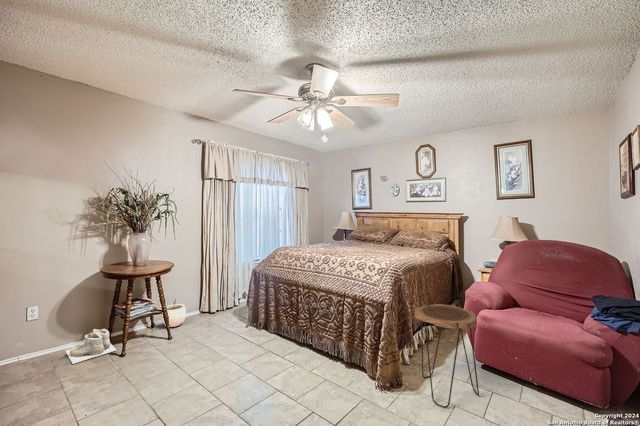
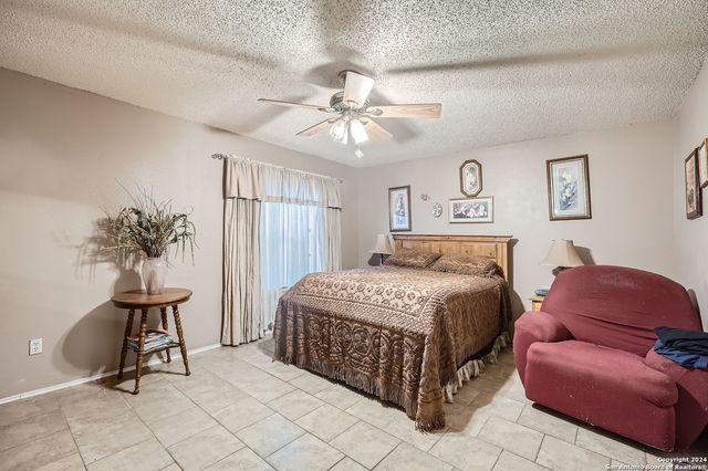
- side table (437, 349)
- plant pot (174, 312)
- boots (91, 340)
